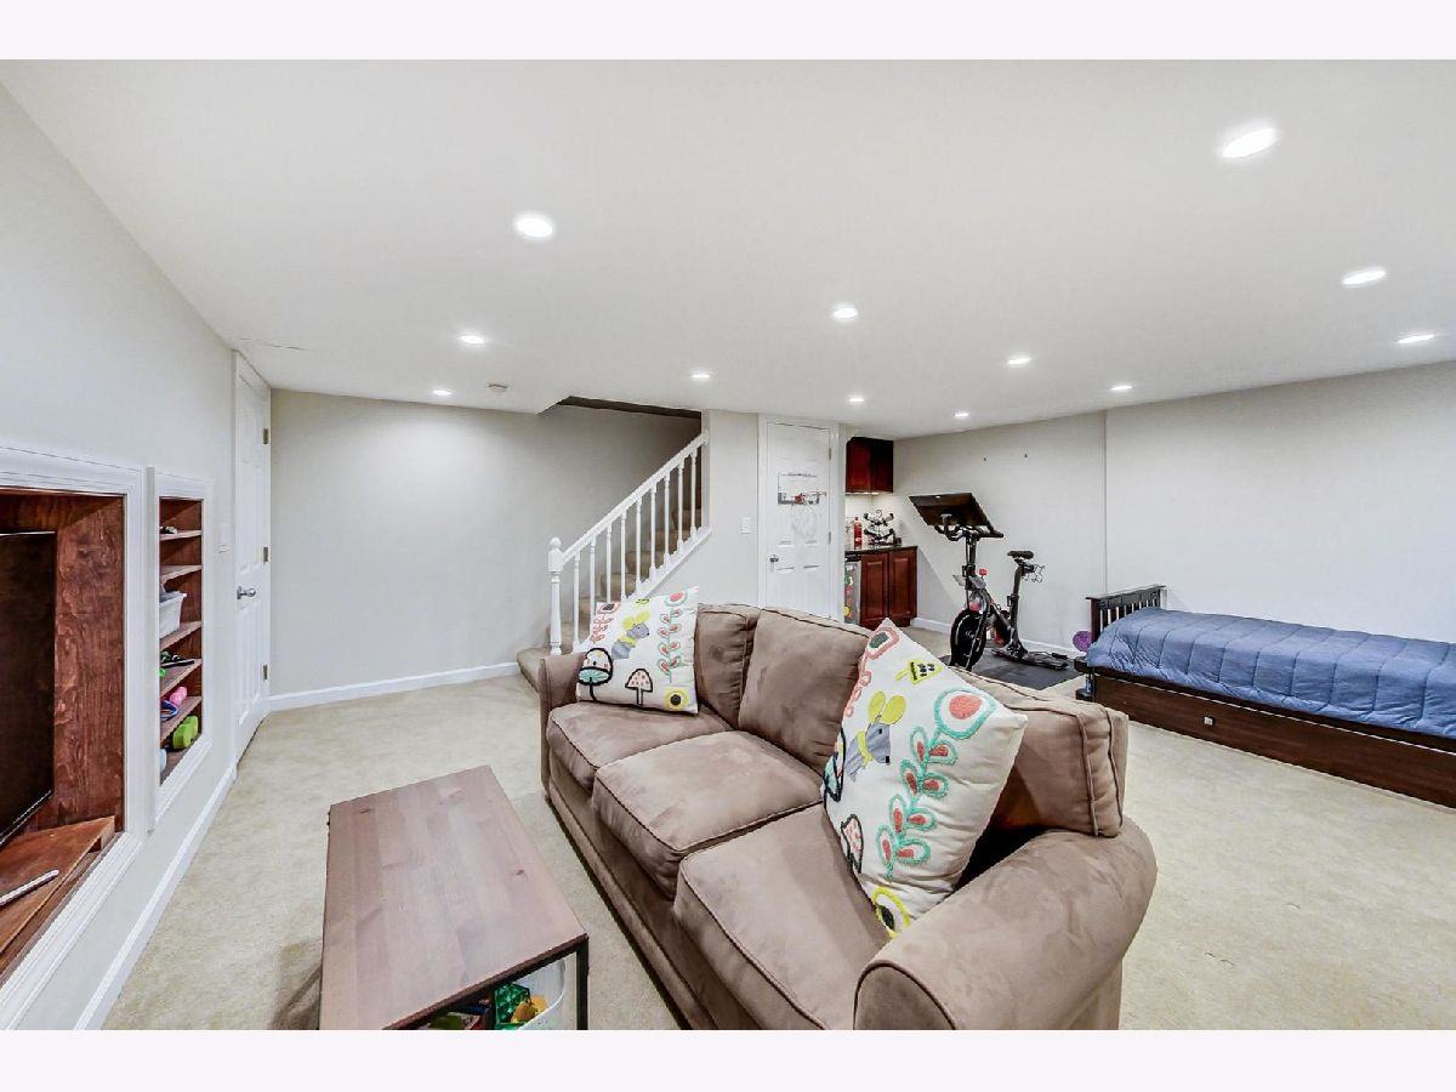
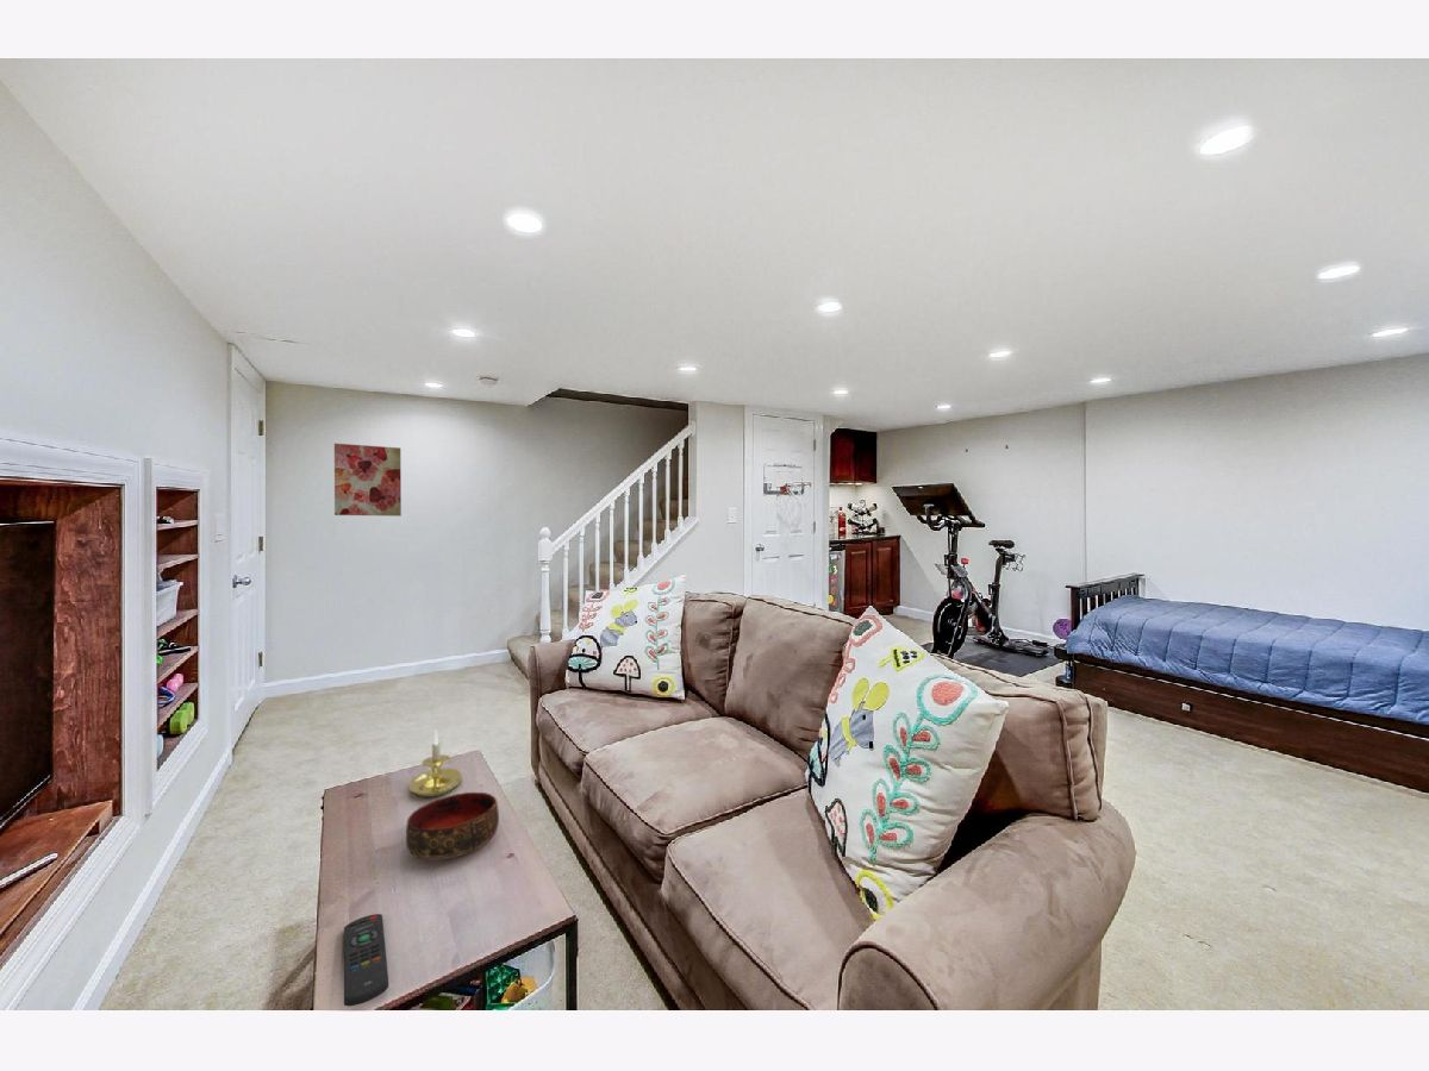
+ candle holder (436, 759)
+ remote control (364, 954)
+ wall art (368, 480)
+ bowl (454, 825)
